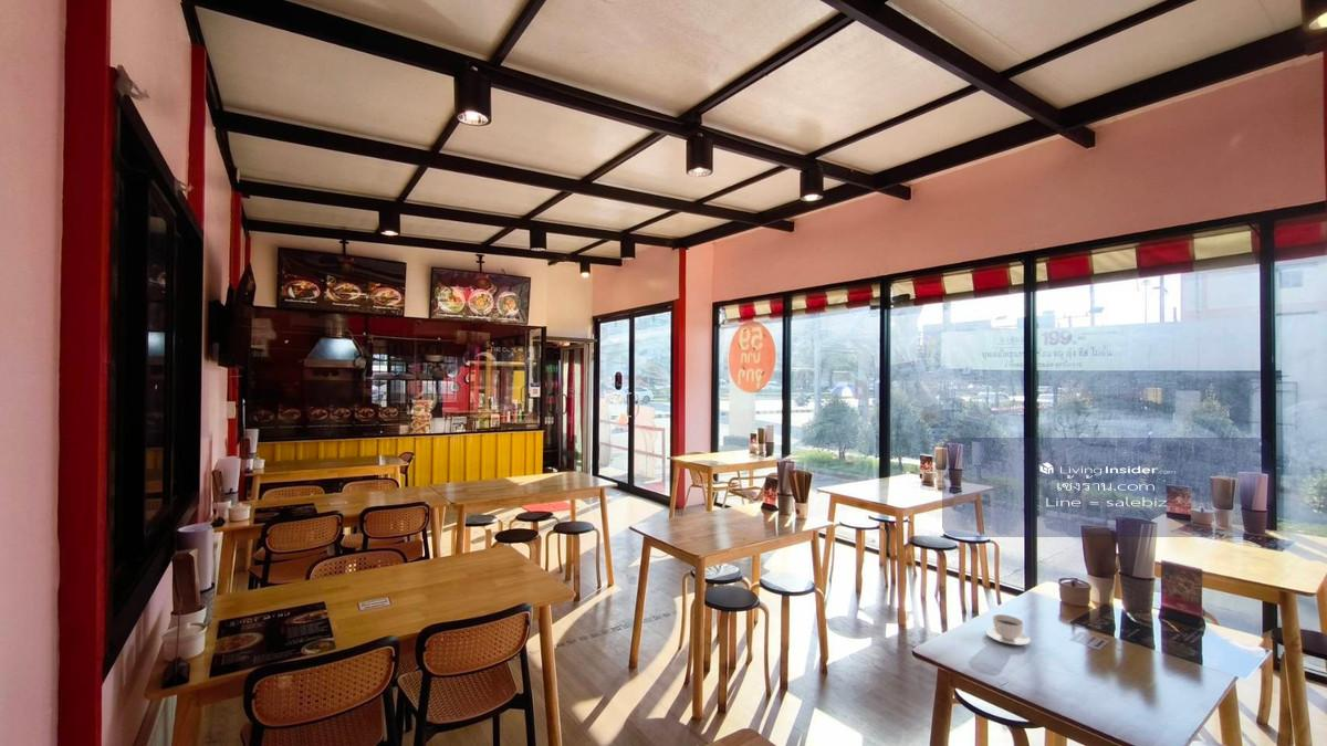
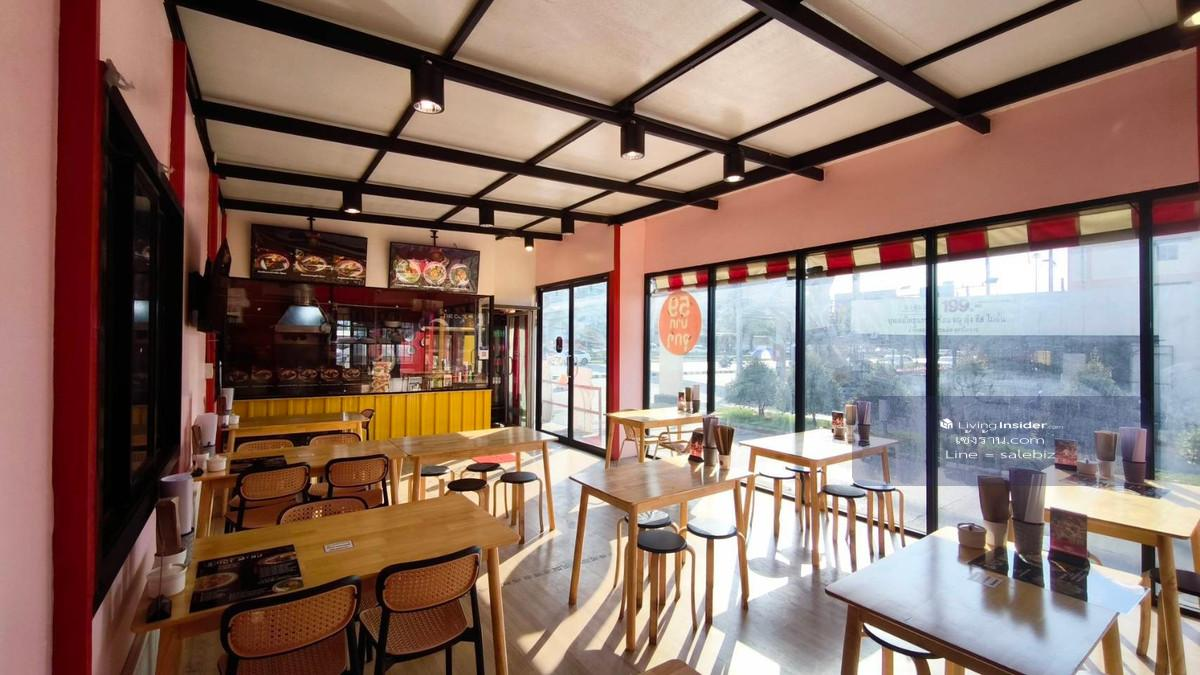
- teacup (1007, 629)
